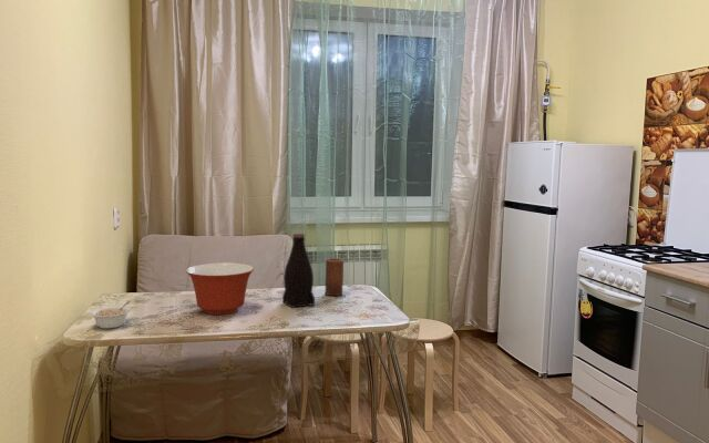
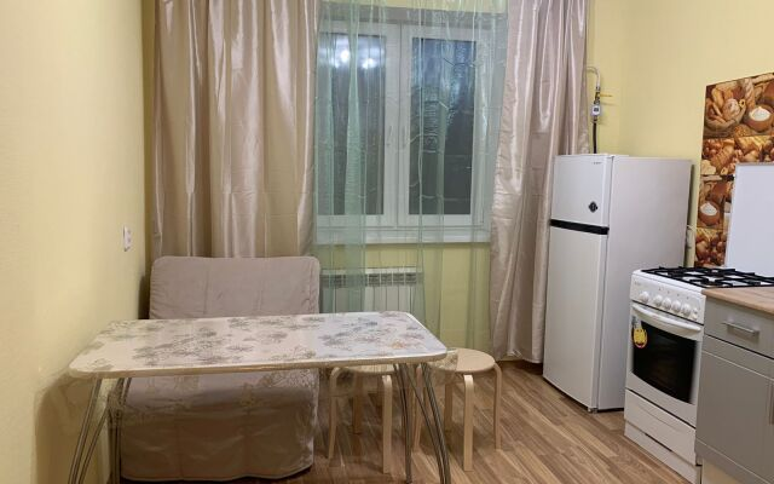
- candle (333, 276)
- legume (111, 316)
- mixing bowl (220, 289)
- bottle (298, 268)
